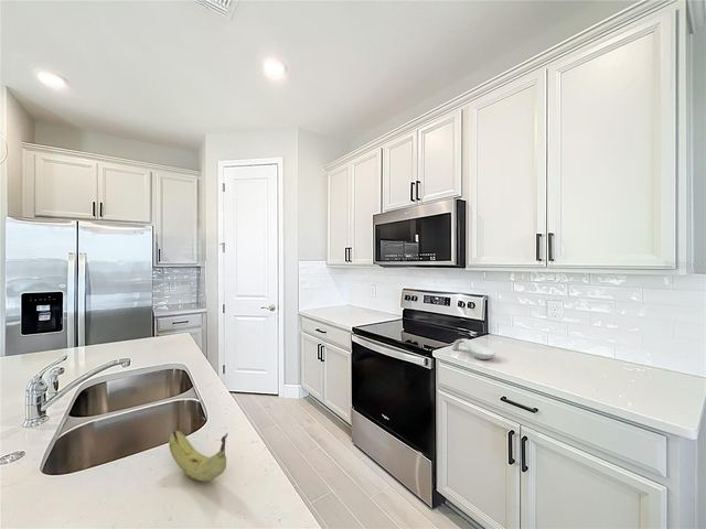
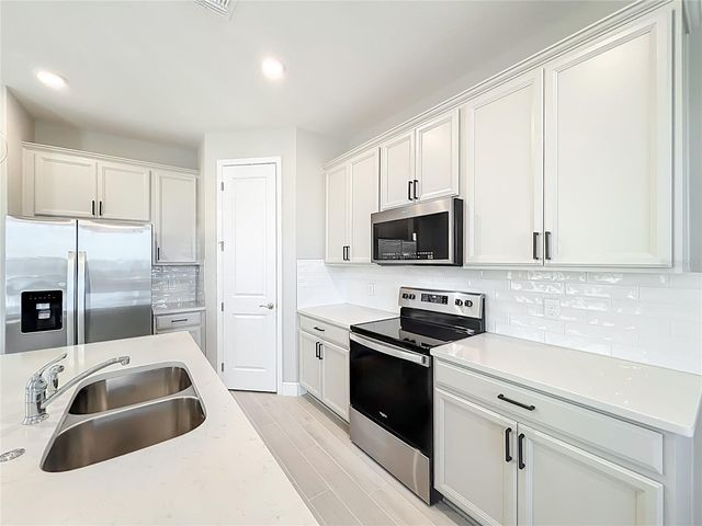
- spoon rest (472, 347)
- fruit (196, 451)
